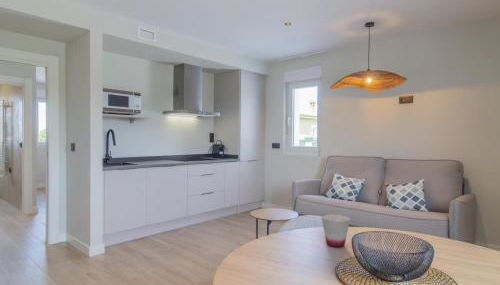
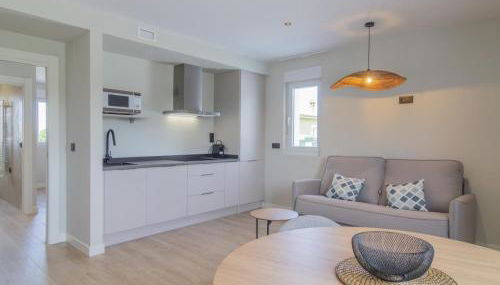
- cup (335, 231)
